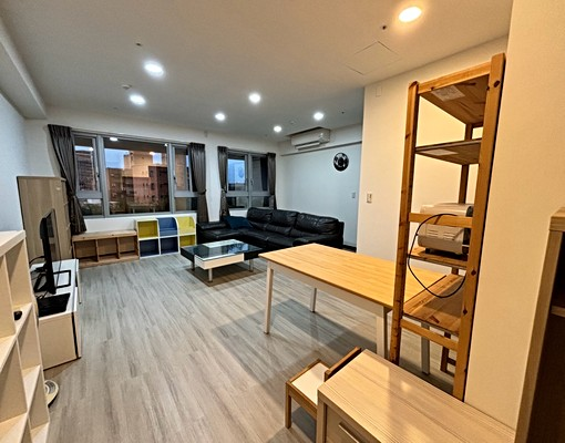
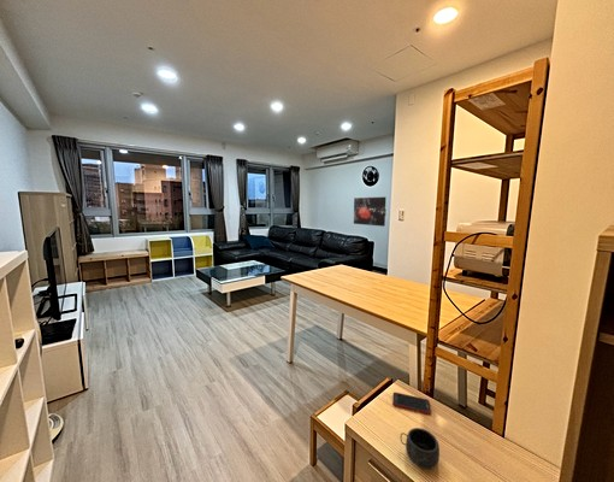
+ cell phone (411, 402)
+ wall art (368, 211)
+ mug (419, 447)
